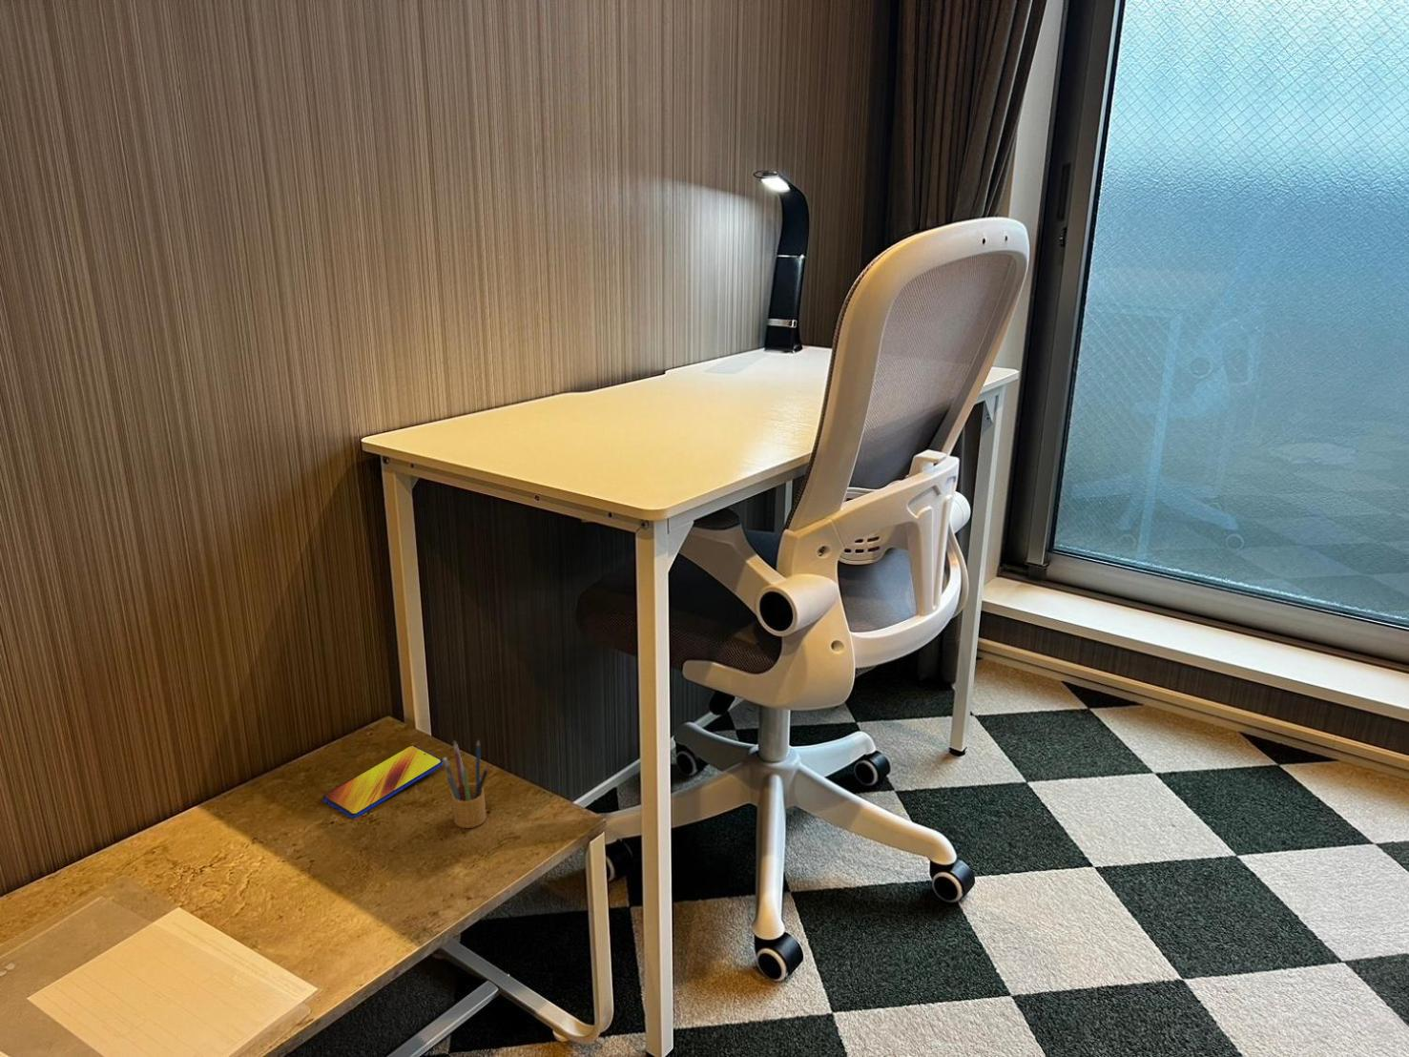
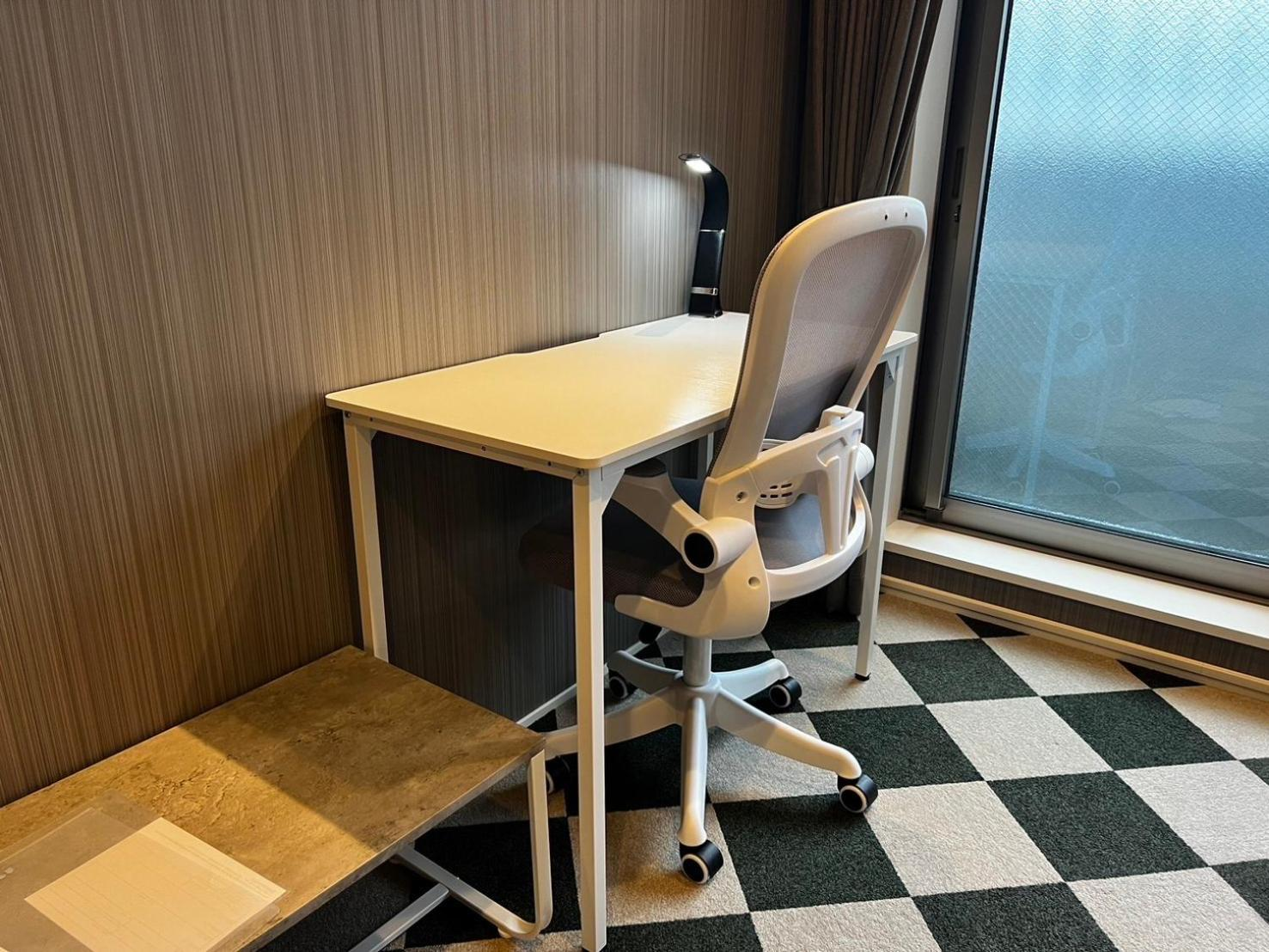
- pencil box (470, 785)
- smartphone (384, 781)
